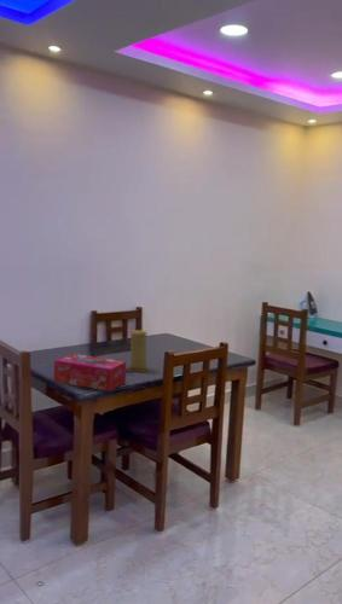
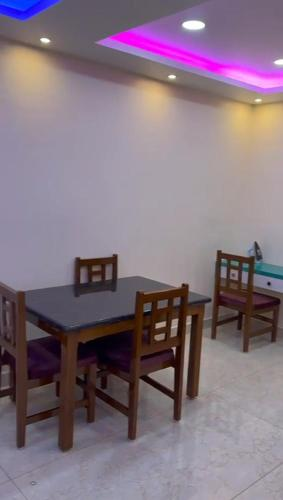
- candle (139, 349)
- tissue box (89, 371)
